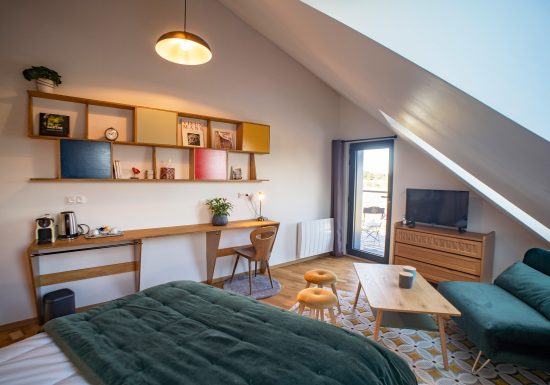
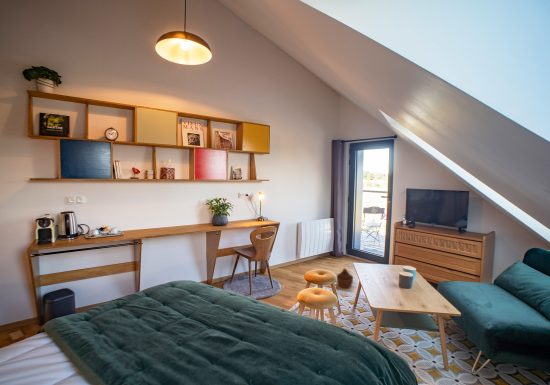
+ woven basket (344, 277)
